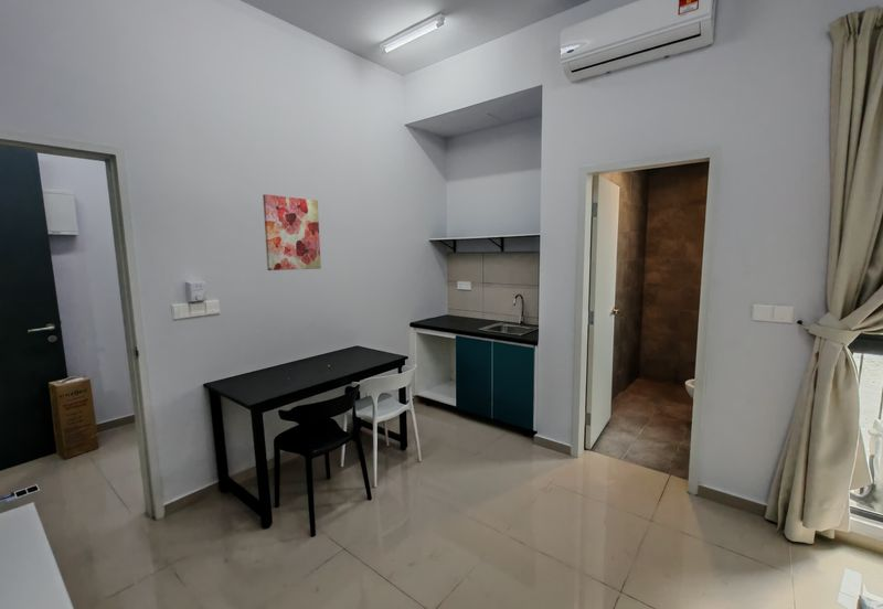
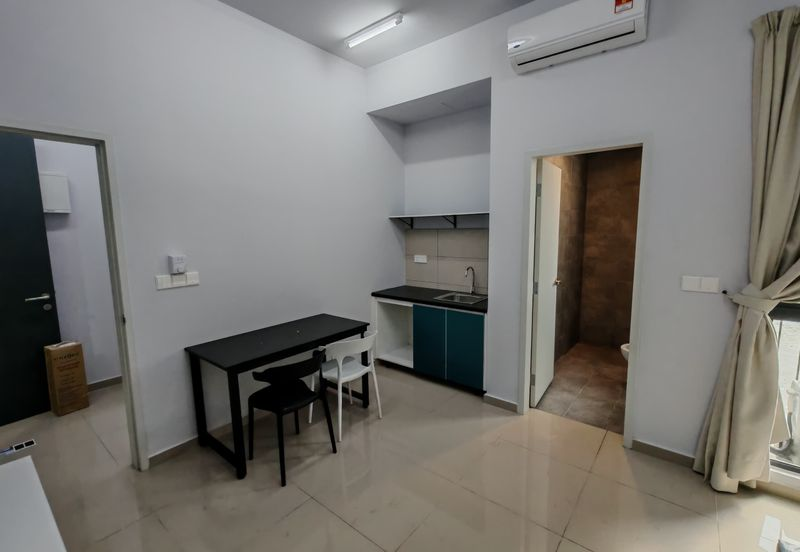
- wall art (294, 234)
